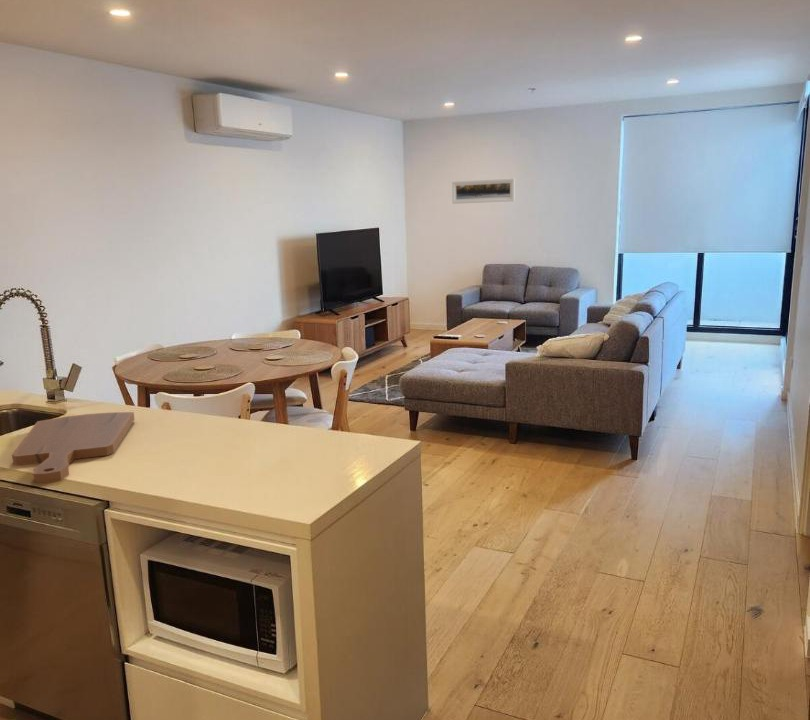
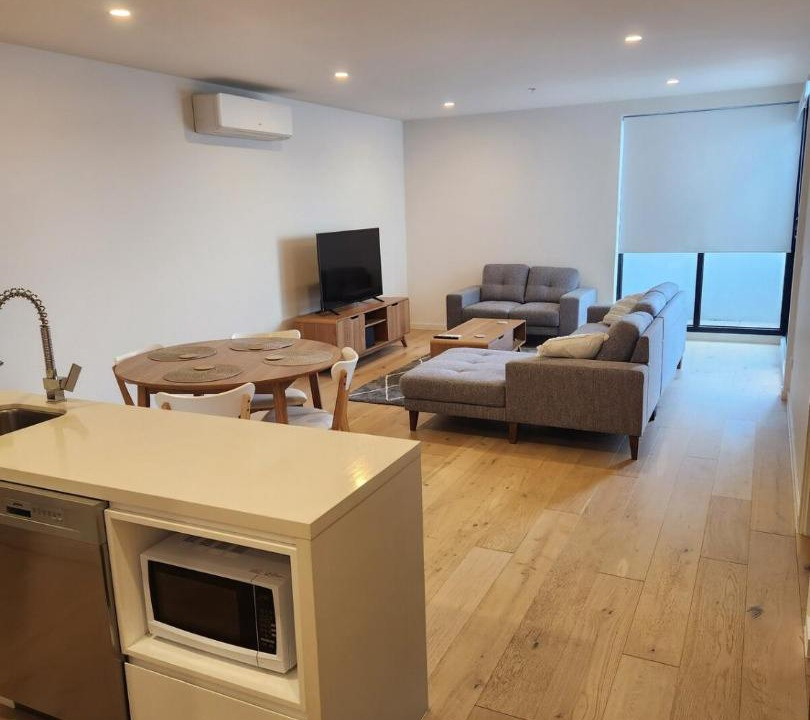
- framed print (482, 191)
- cutting board (73, 439)
